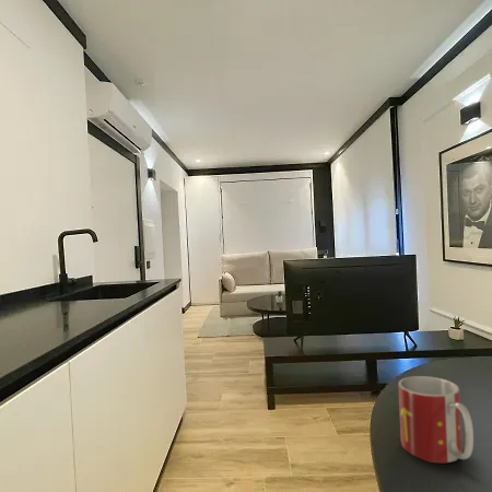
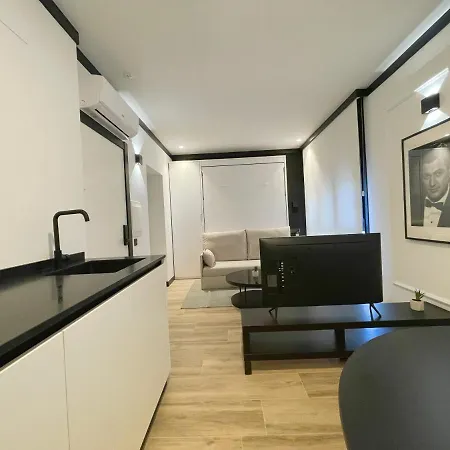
- mug (437, 421)
